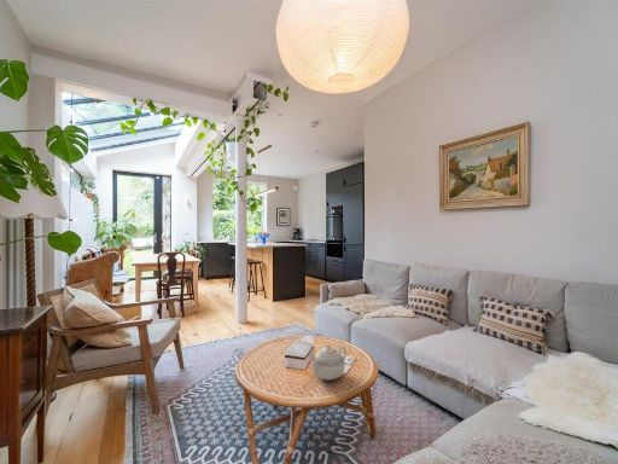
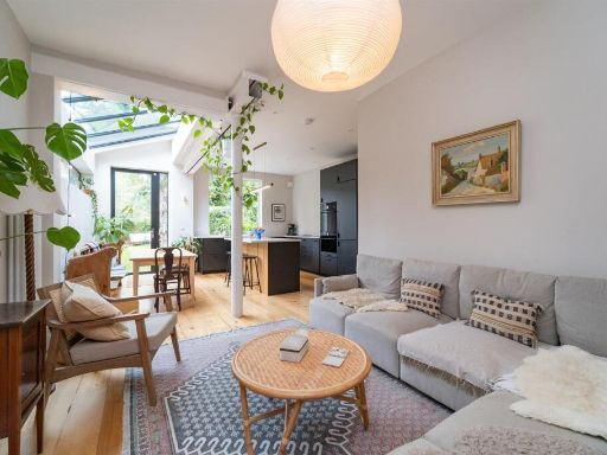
- teapot (328, 360)
